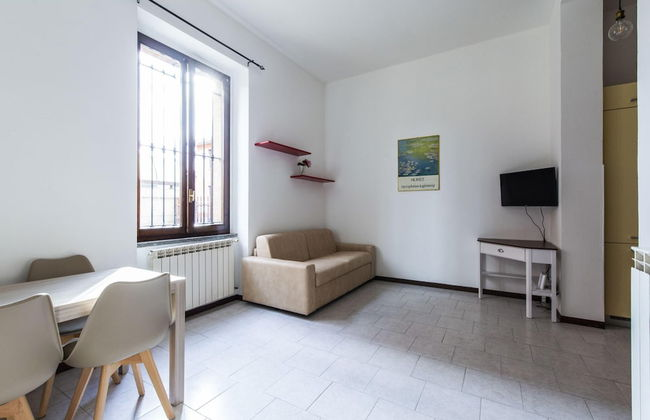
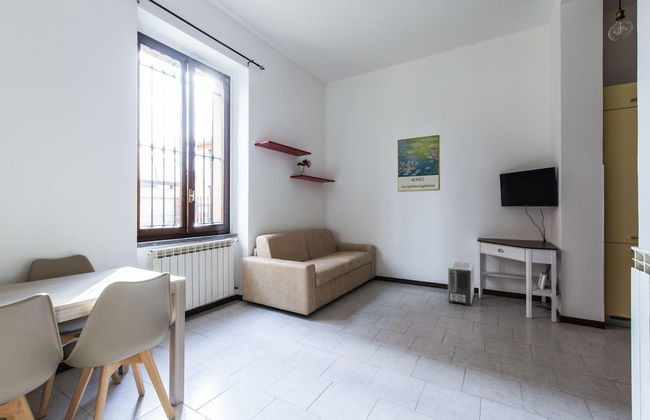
+ air purifier (461, 281)
